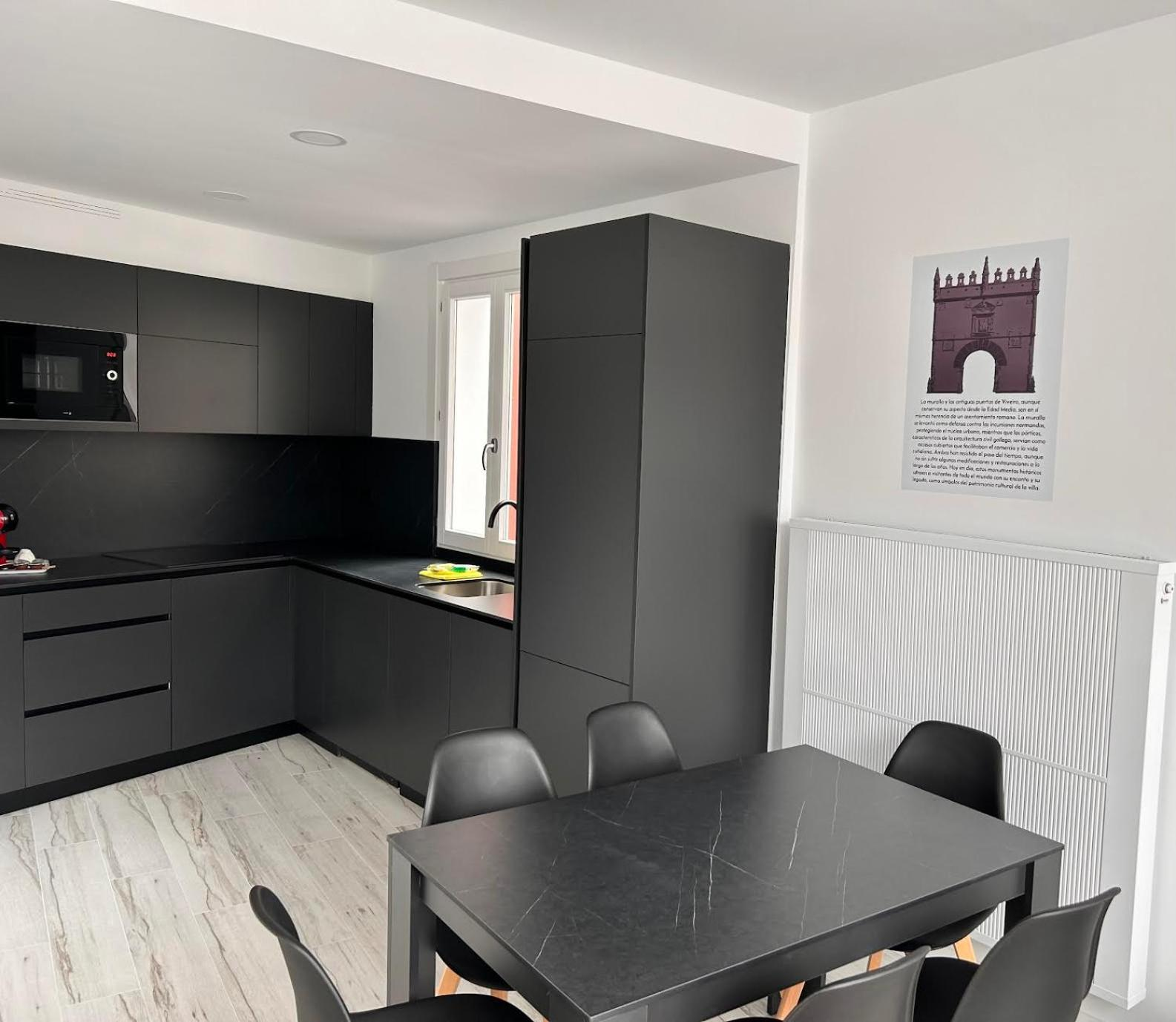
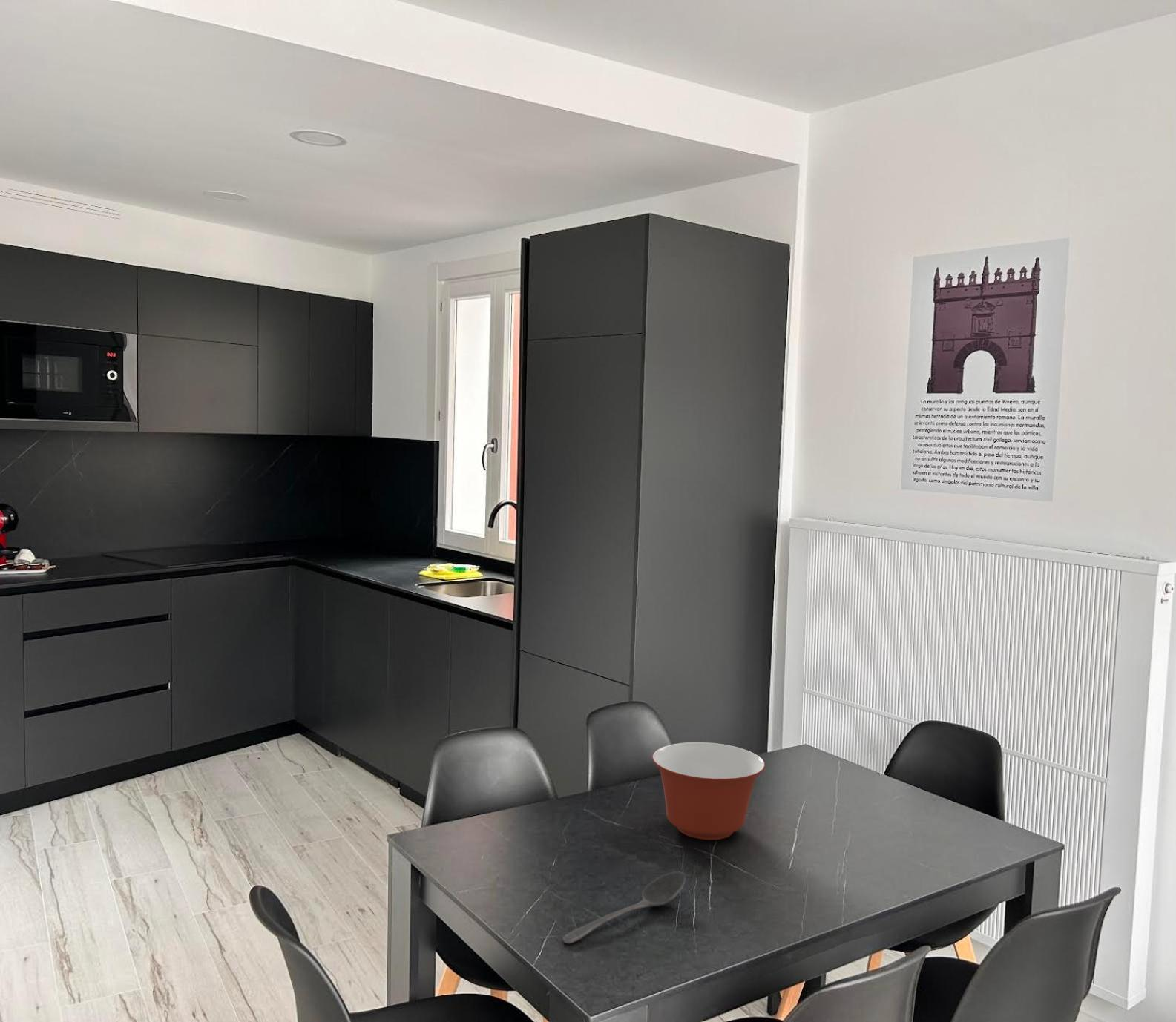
+ stirrer (626, 907)
+ mixing bowl (706, 794)
